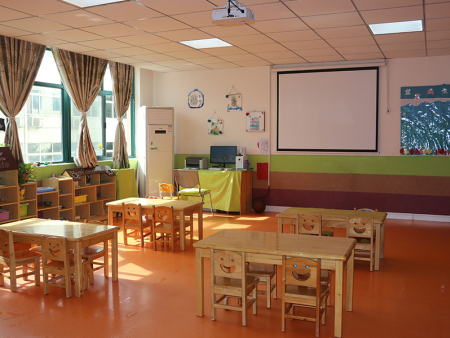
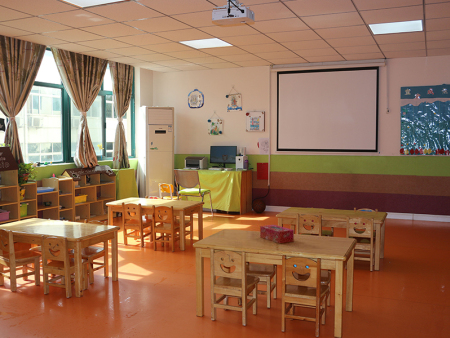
+ tissue box (276, 233)
